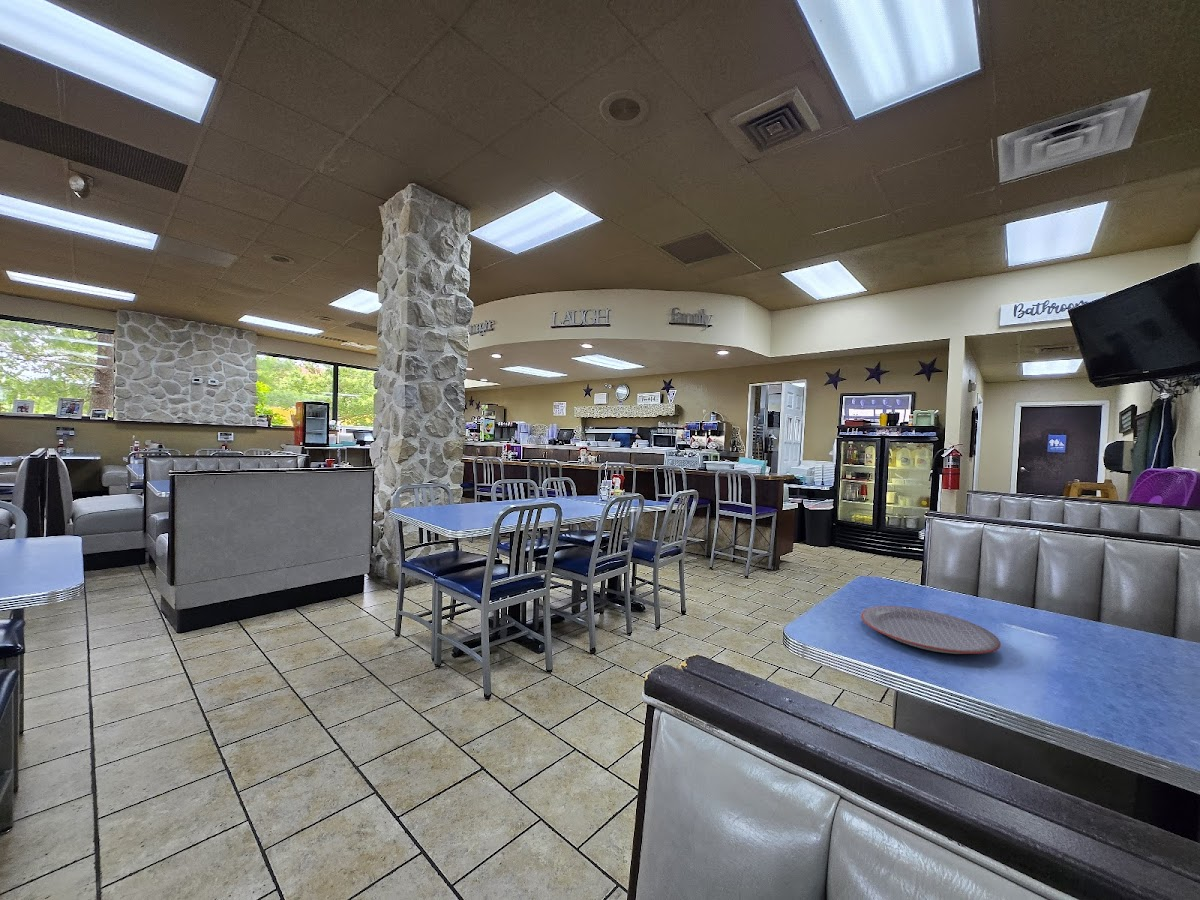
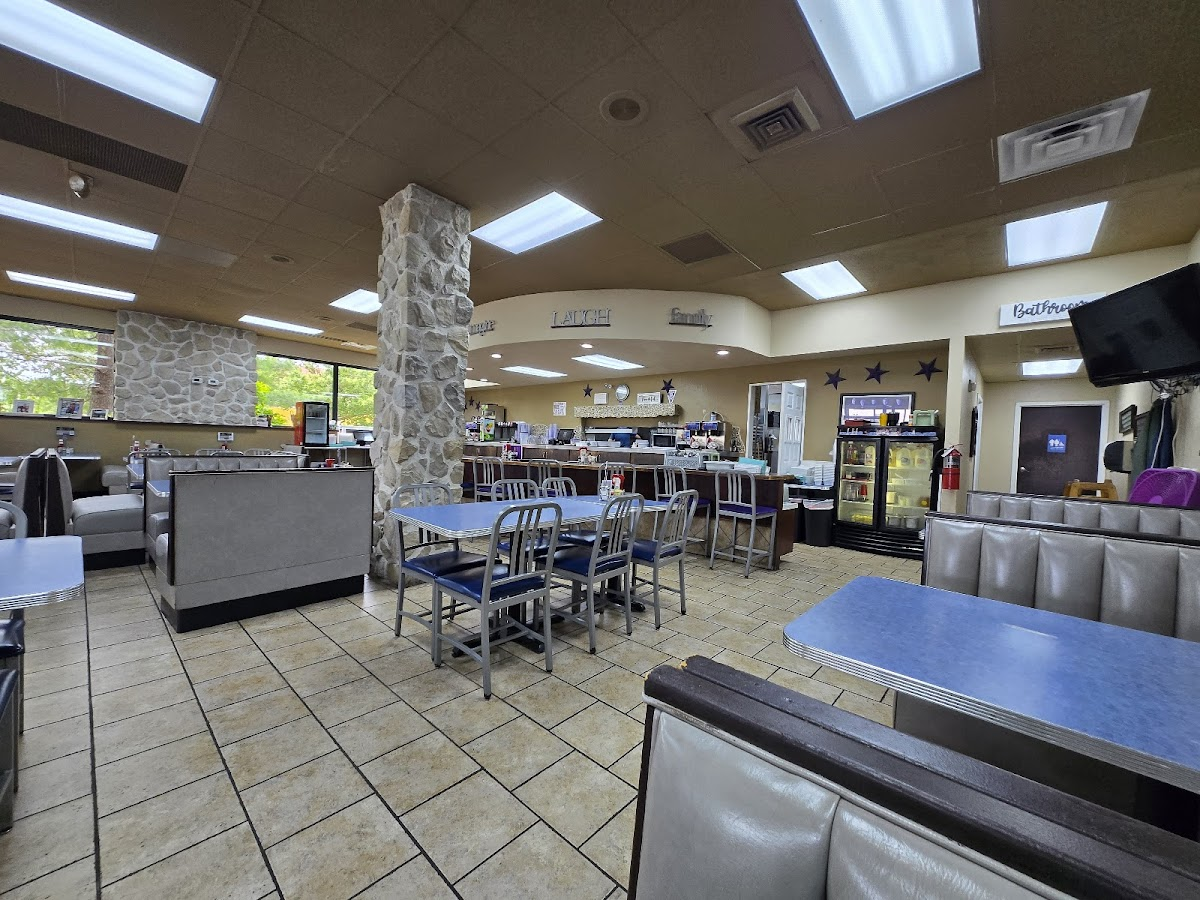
- plate (925, 630)
